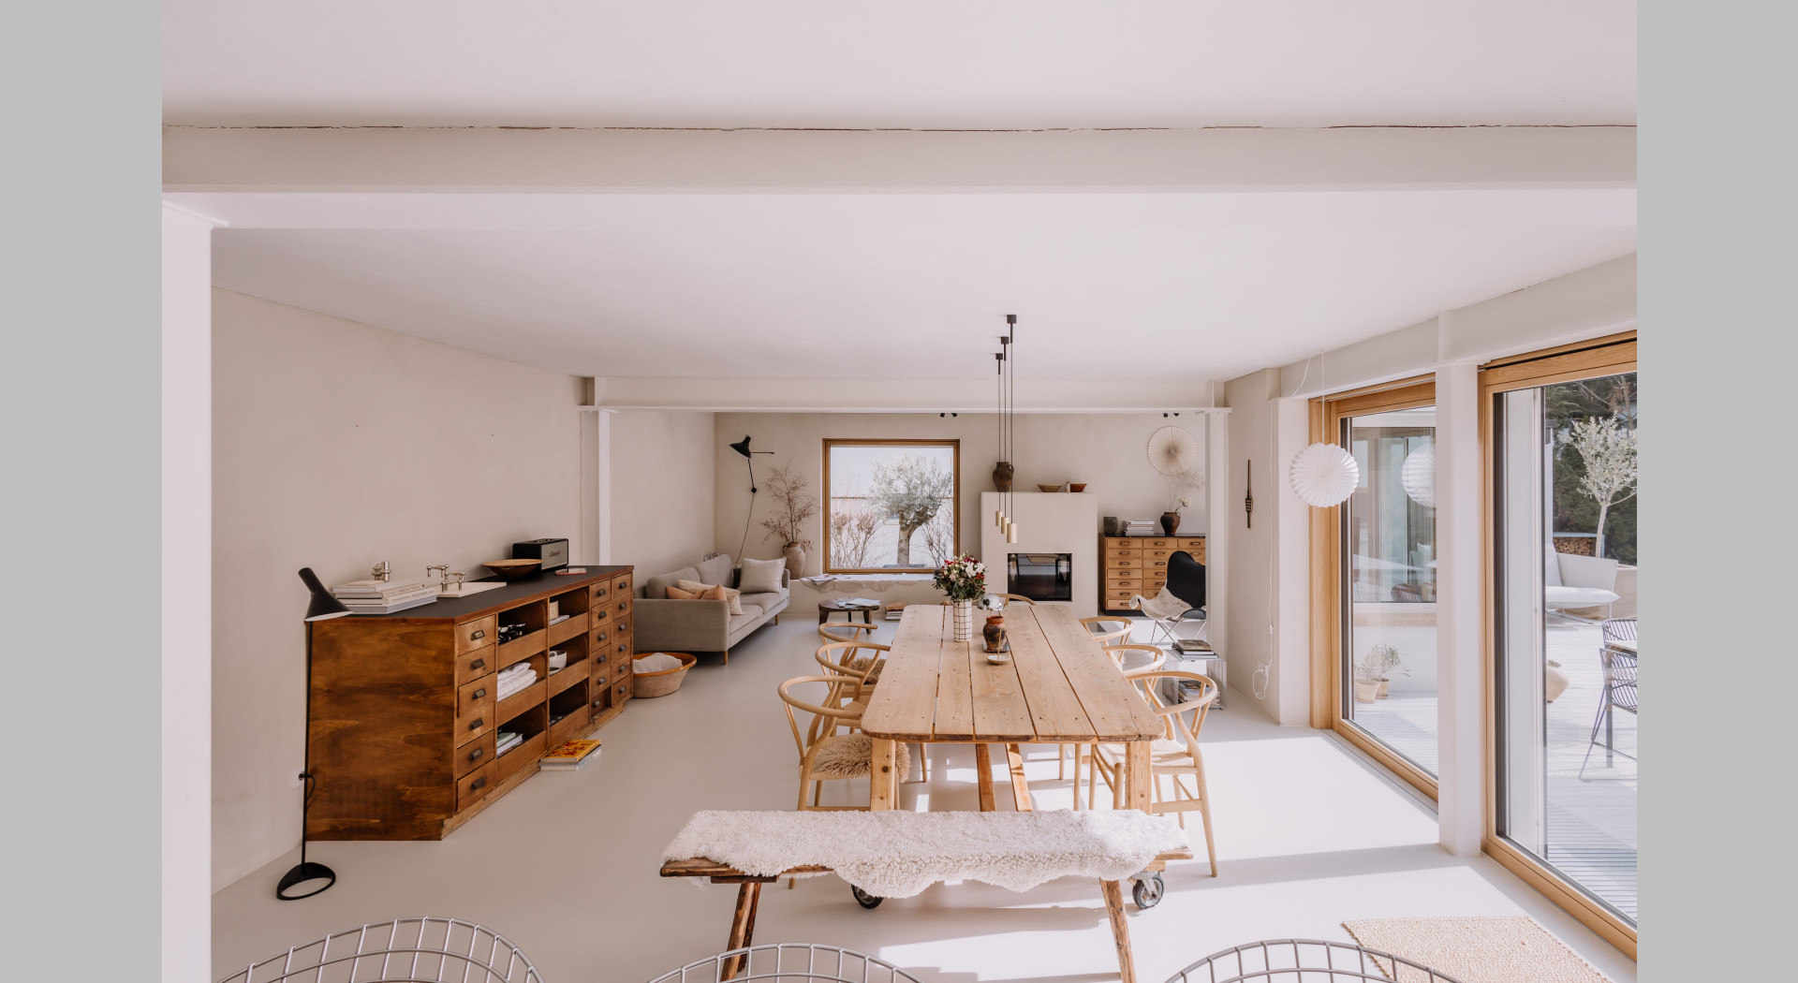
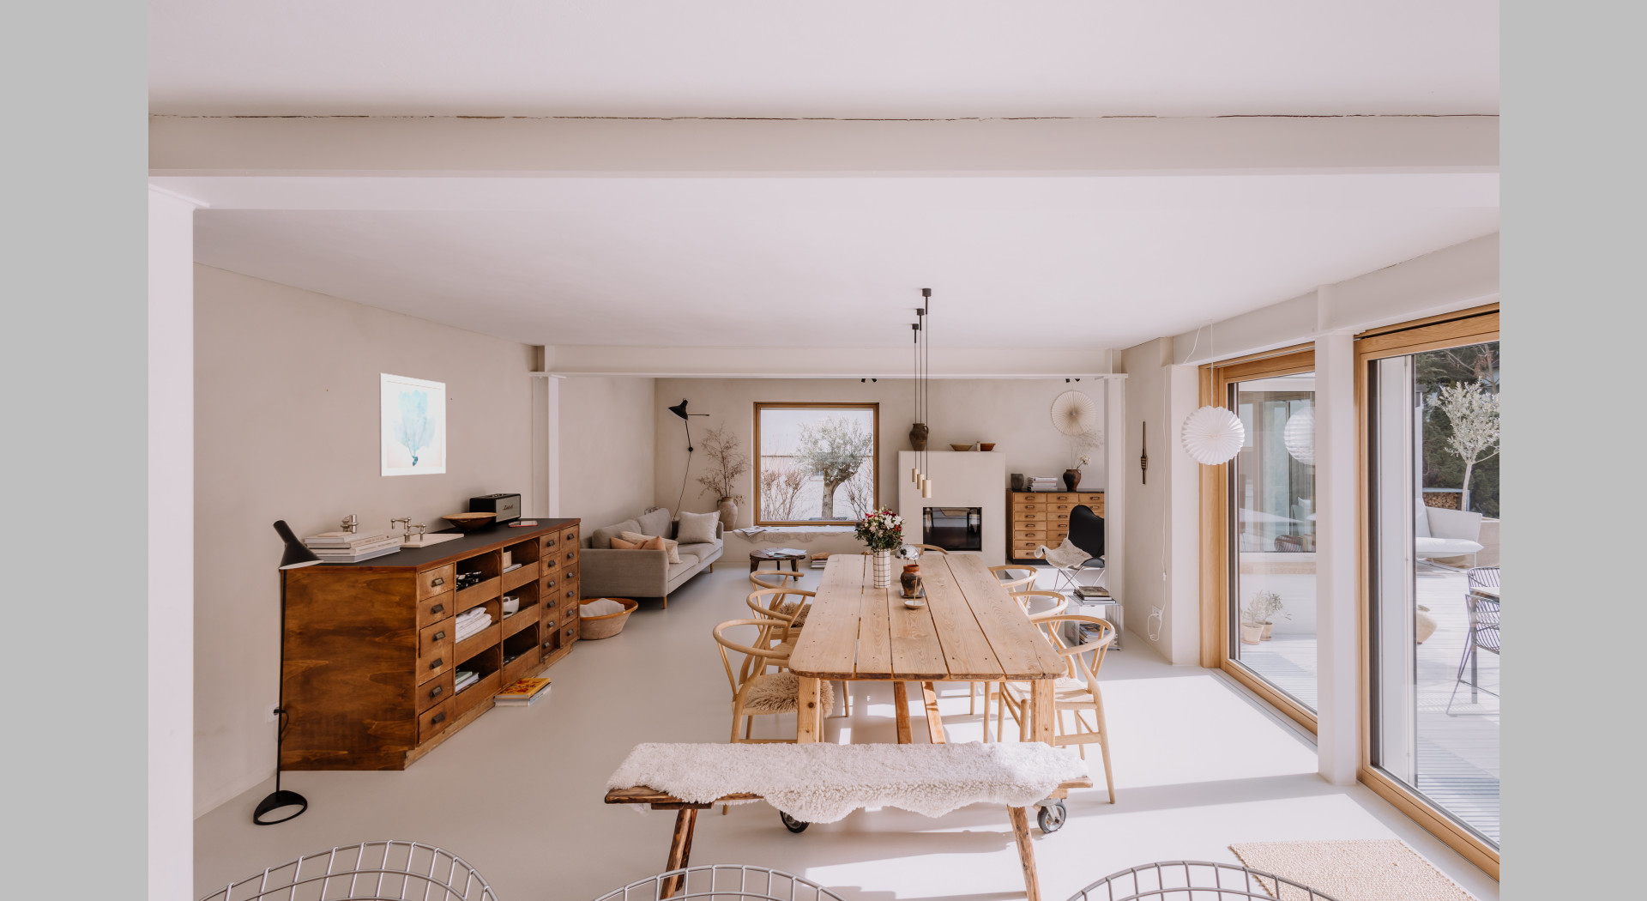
+ wall art (415, 426)
